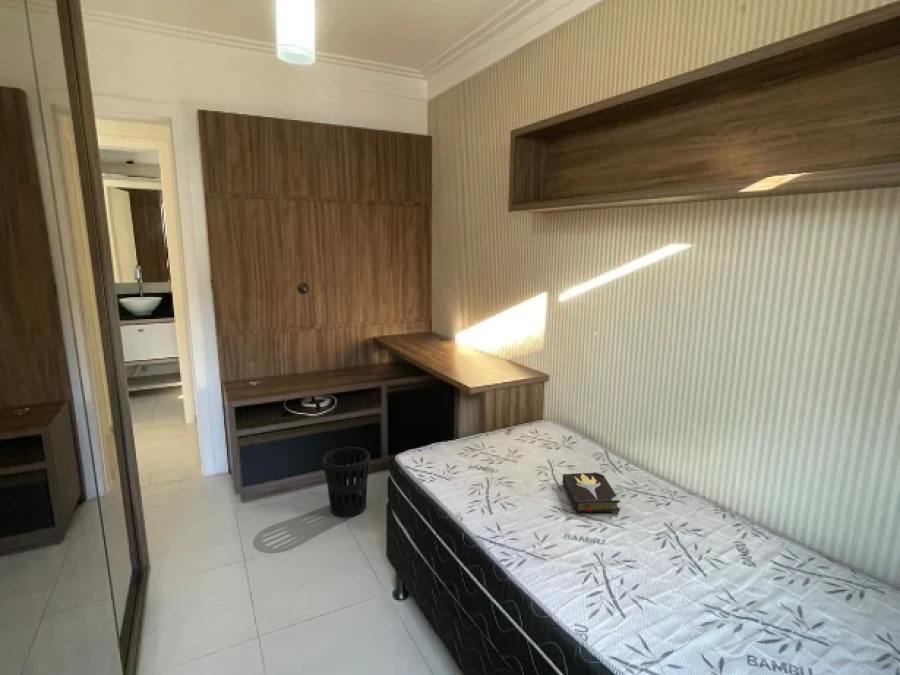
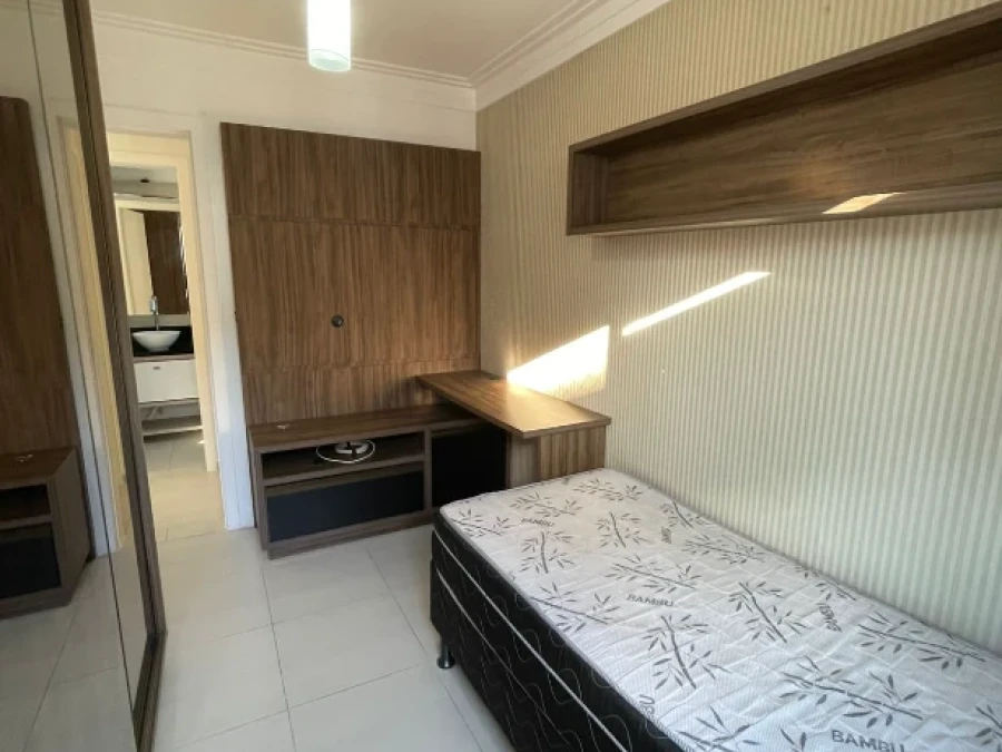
- hardback book (589, 490)
- wastebasket (346, 482)
